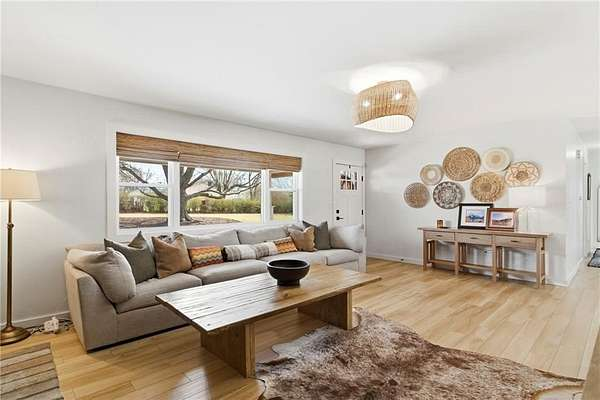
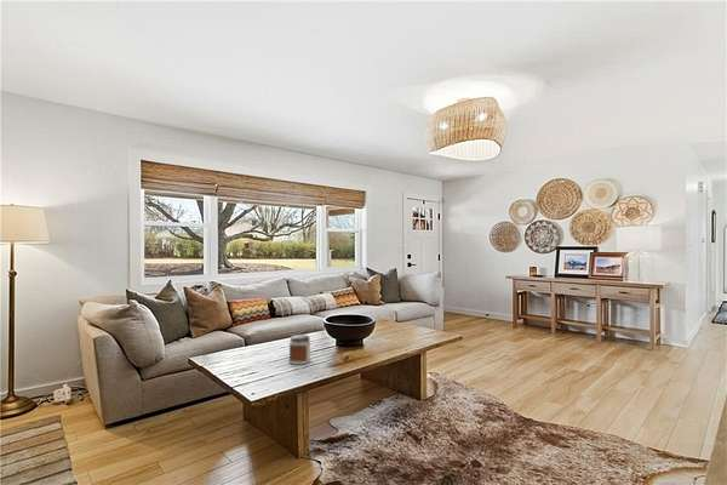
+ jar (299, 348)
